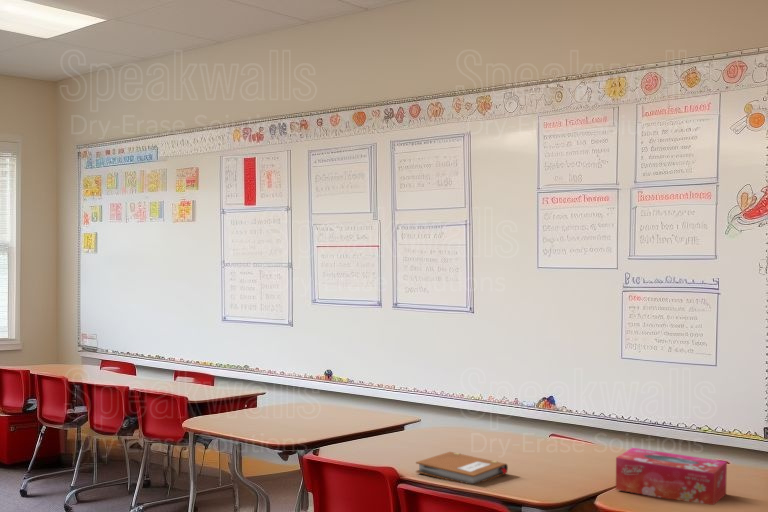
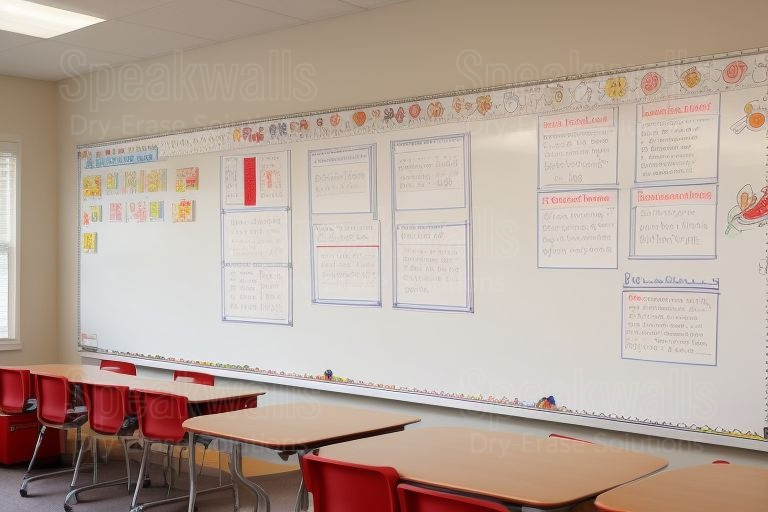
- notebook (463, 467)
- tissue box (670, 475)
